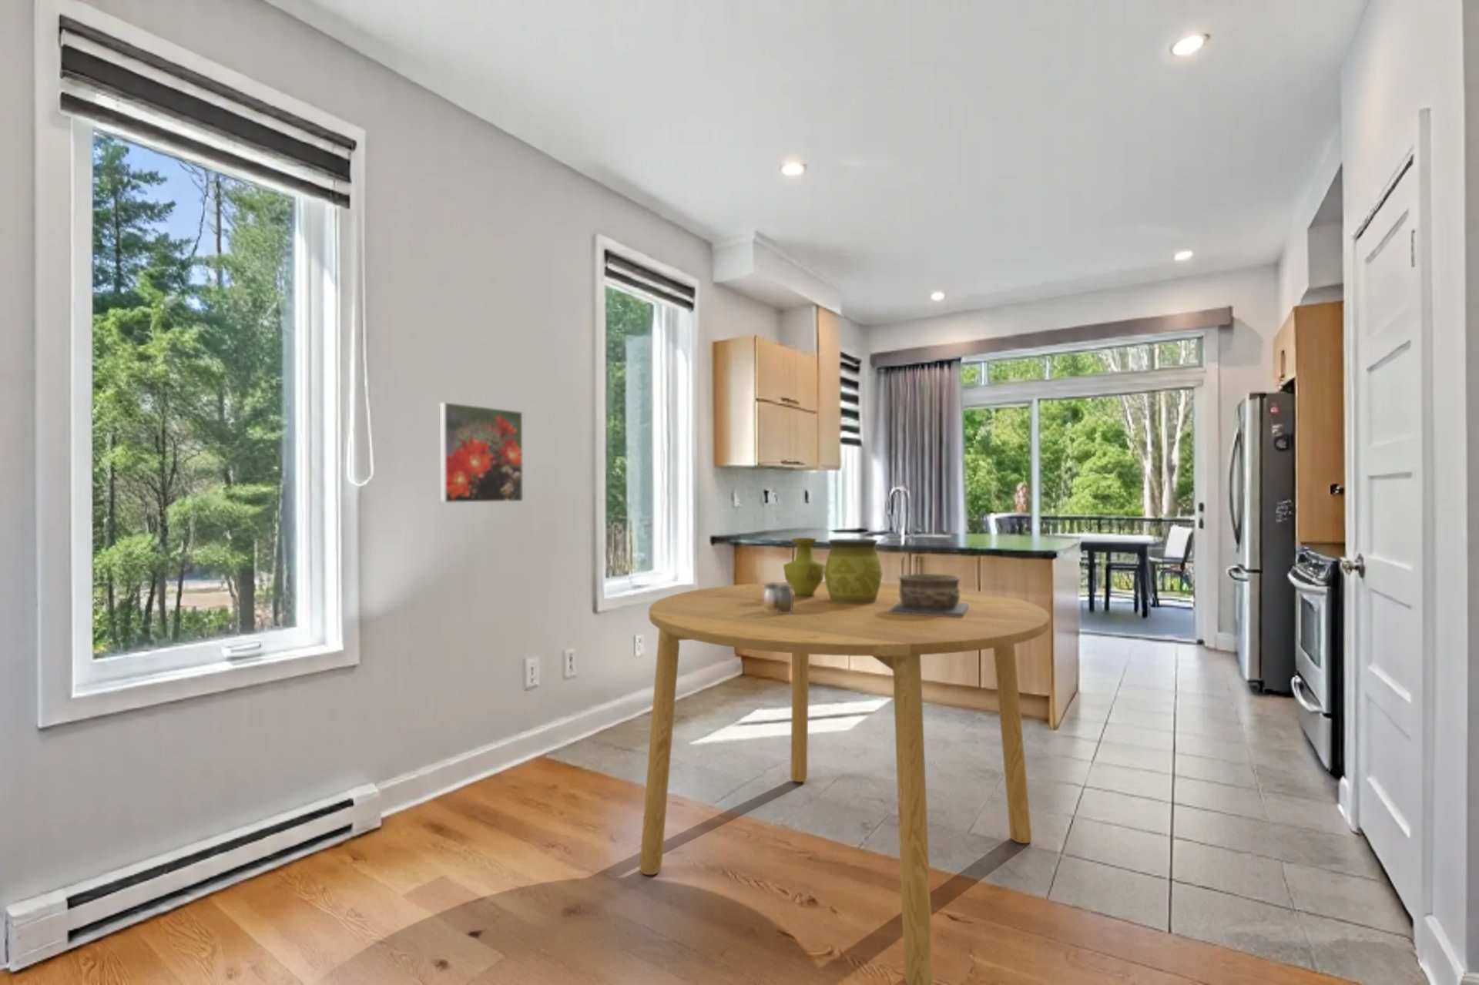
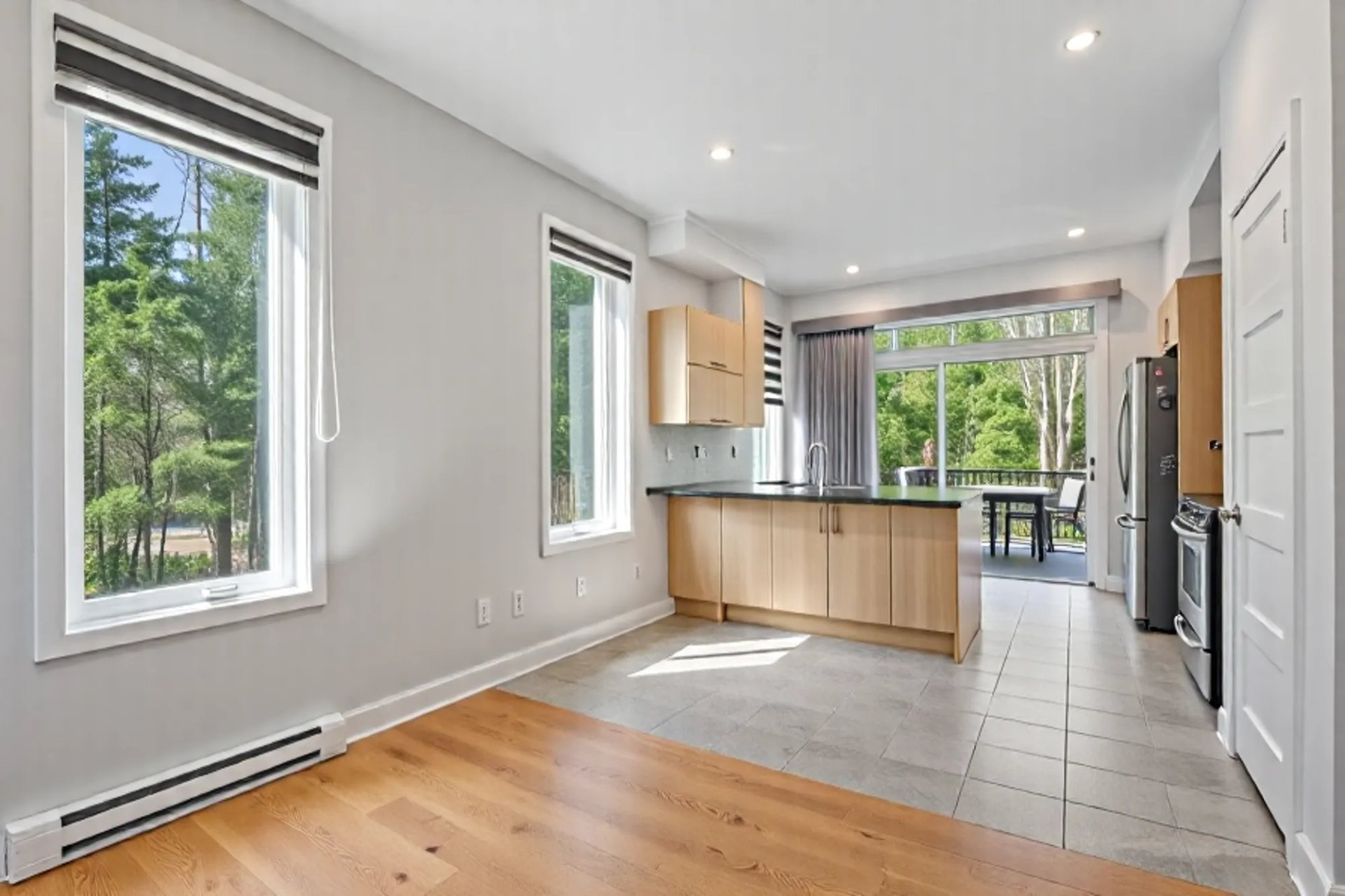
- bowl (930, 593)
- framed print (483, 454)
- decorative vase (830, 568)
- salt and pepper shaker (779, 597)
- dining table (807, 729)
